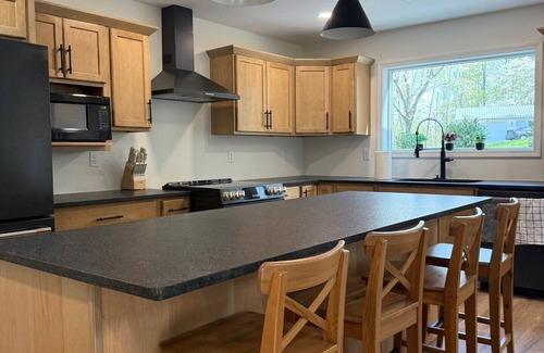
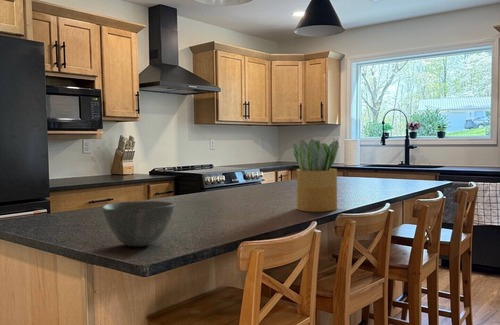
+ bowl (139, 224)
+ potted plant (319, 173)
